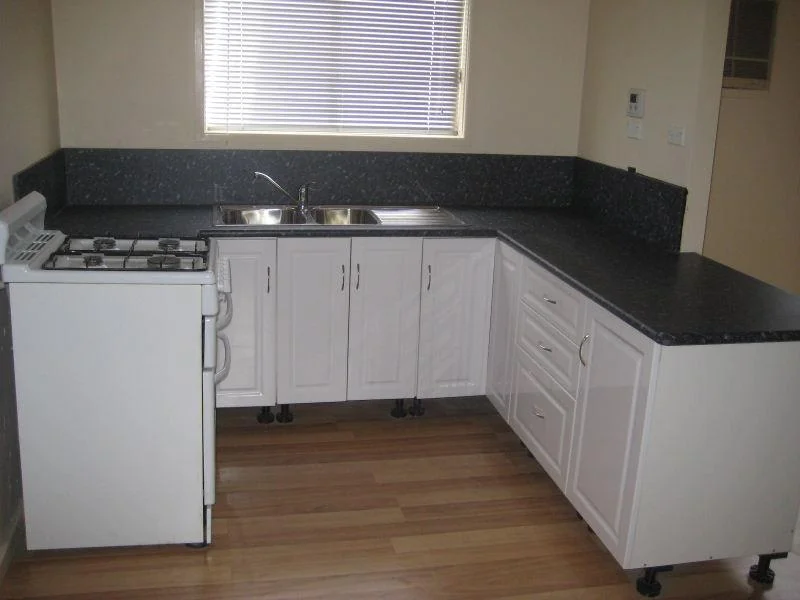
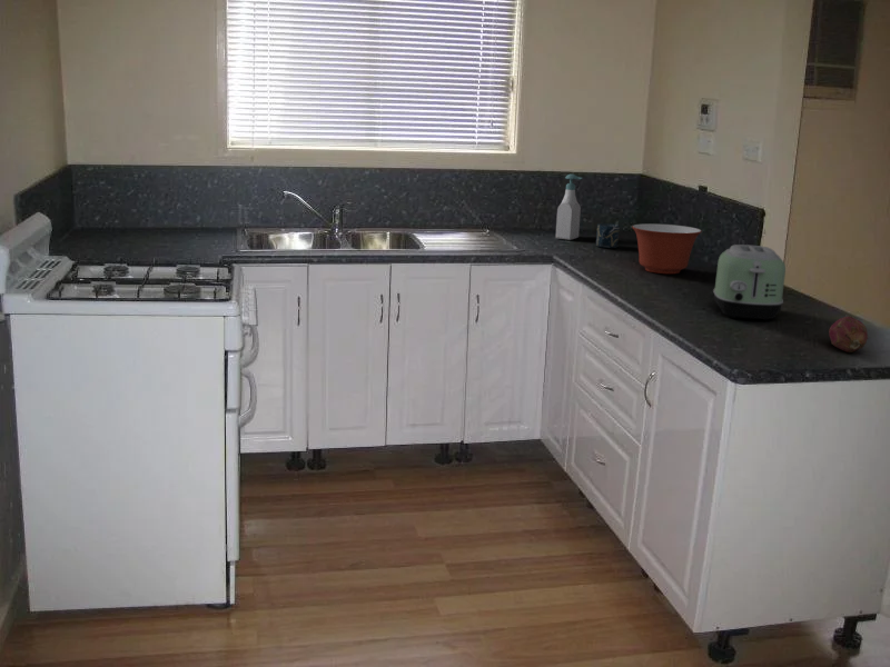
+ fruit (848, 332)
+ cup (606, 236)
+ soap bottle (571, 206)
+ mixing bowl (664, 249)
+ toaster (750, 281)
